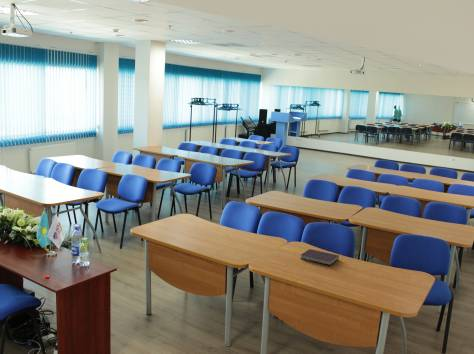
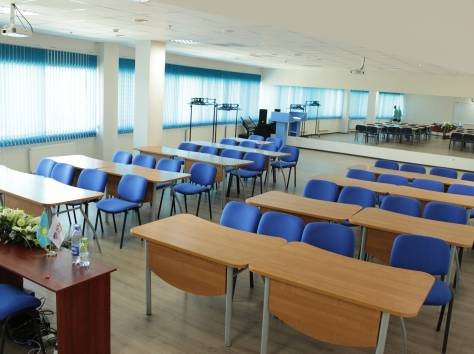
- notebook (319, 256)
